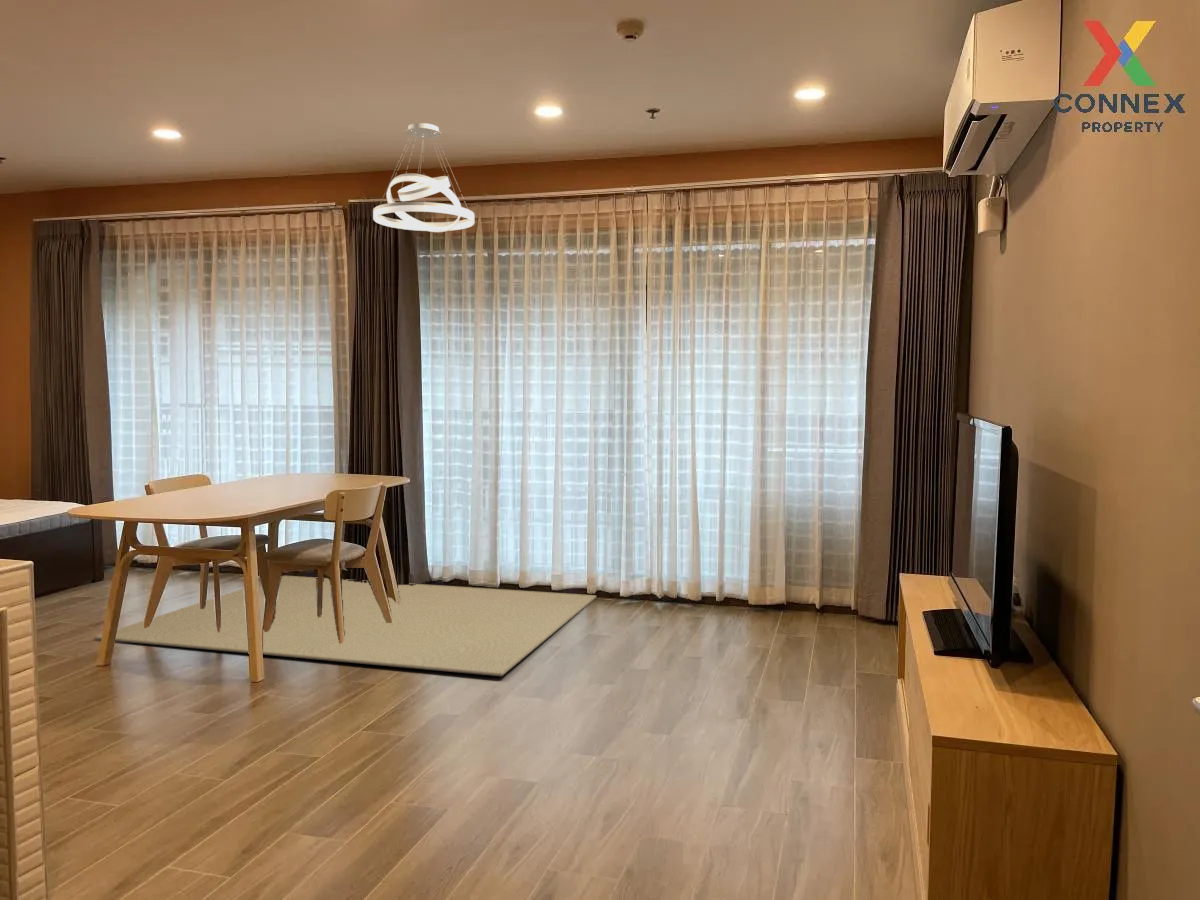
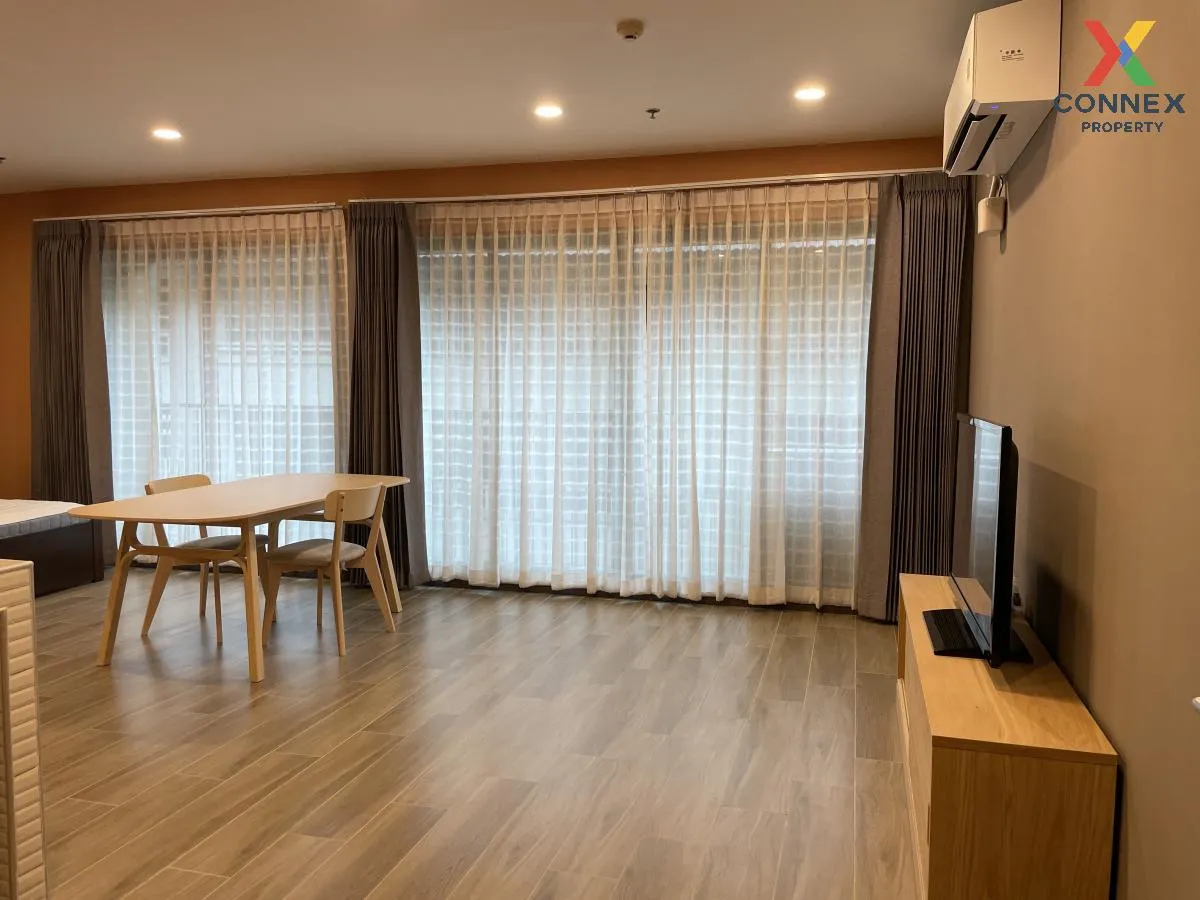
- rug (369, 615)
- pendant light (423, 177)
